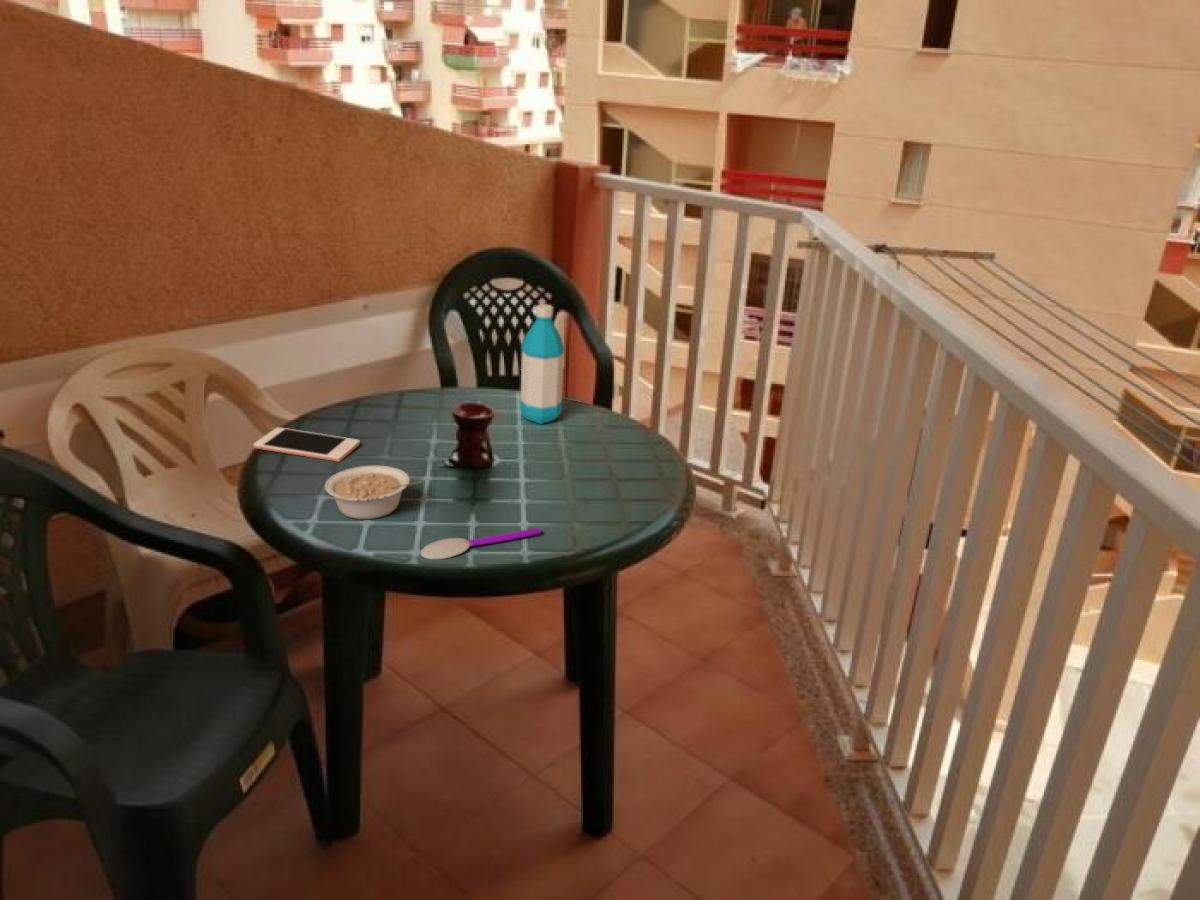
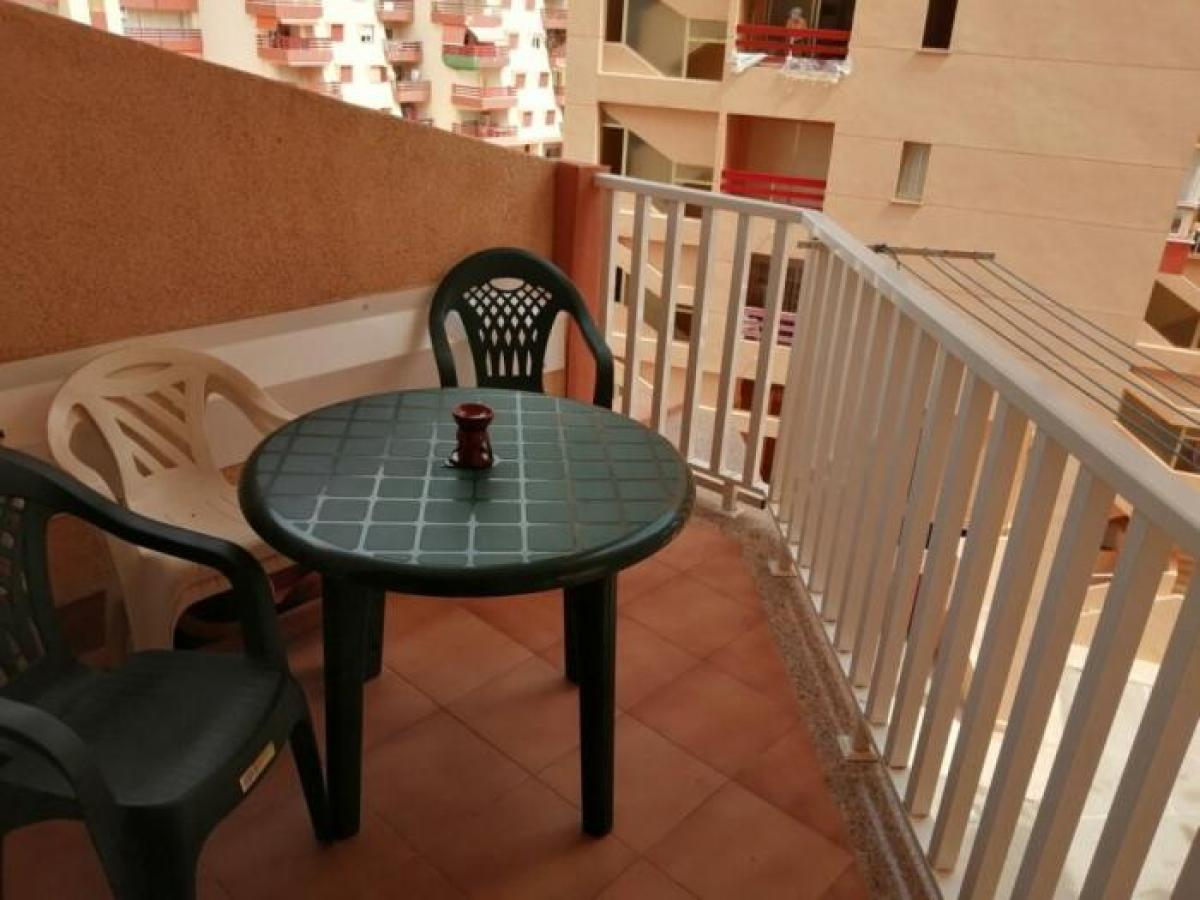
- cell phone (307, 444)
- legume (371, 491)
- spoon (482, 540)
- water bottle (542, 363)
